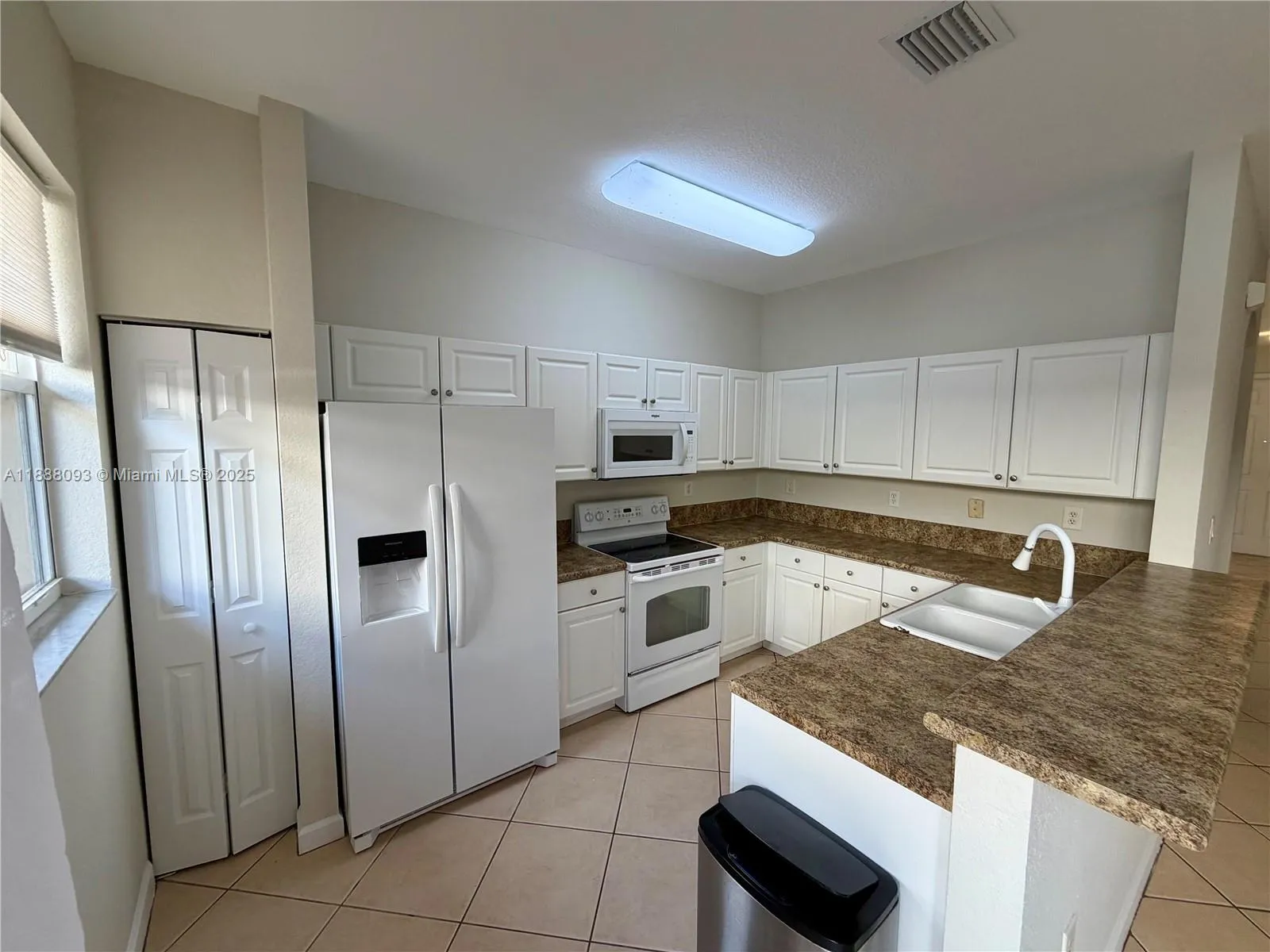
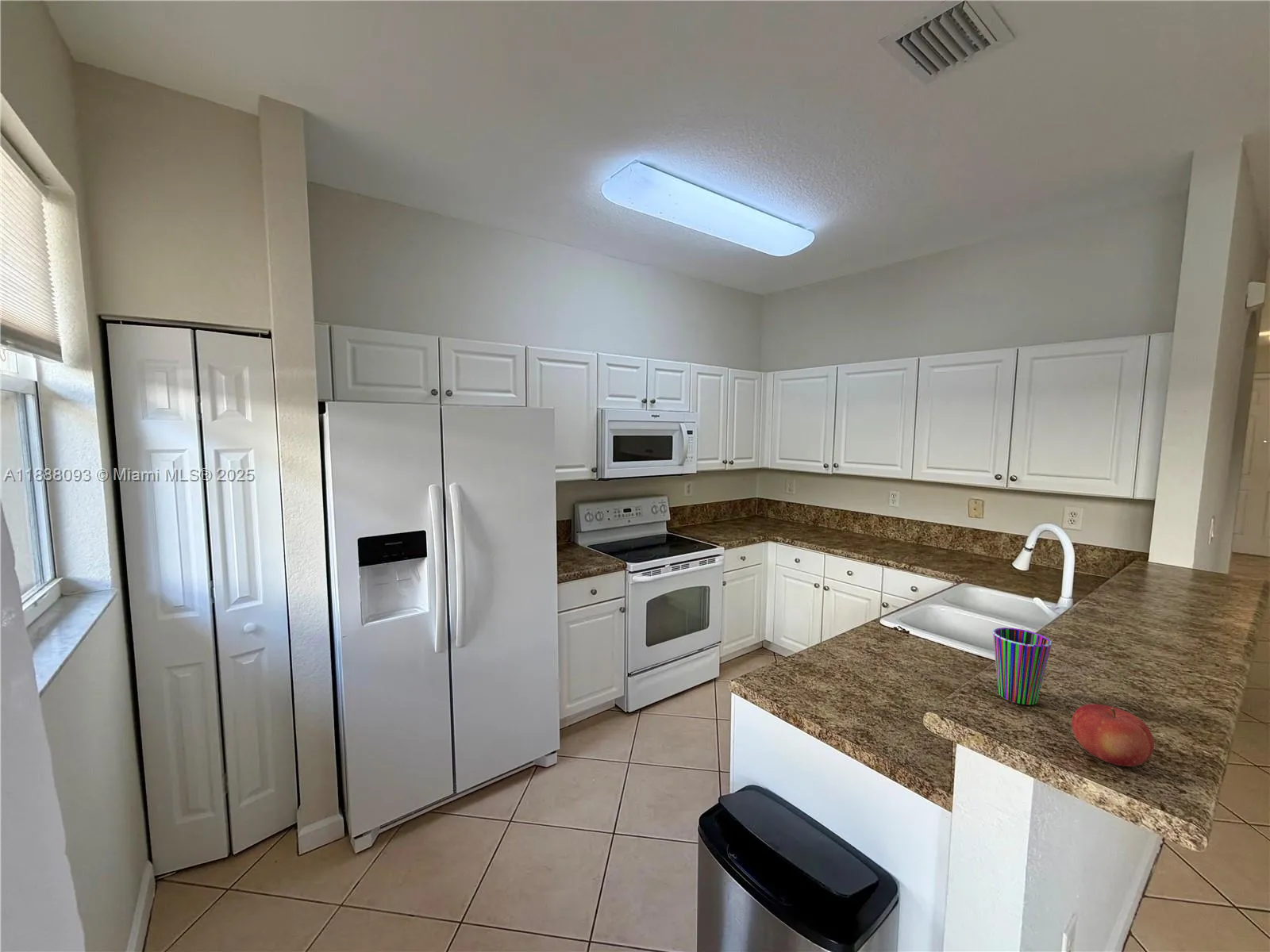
+ cup (1019, 666)
+ fruit (1111, 731)
